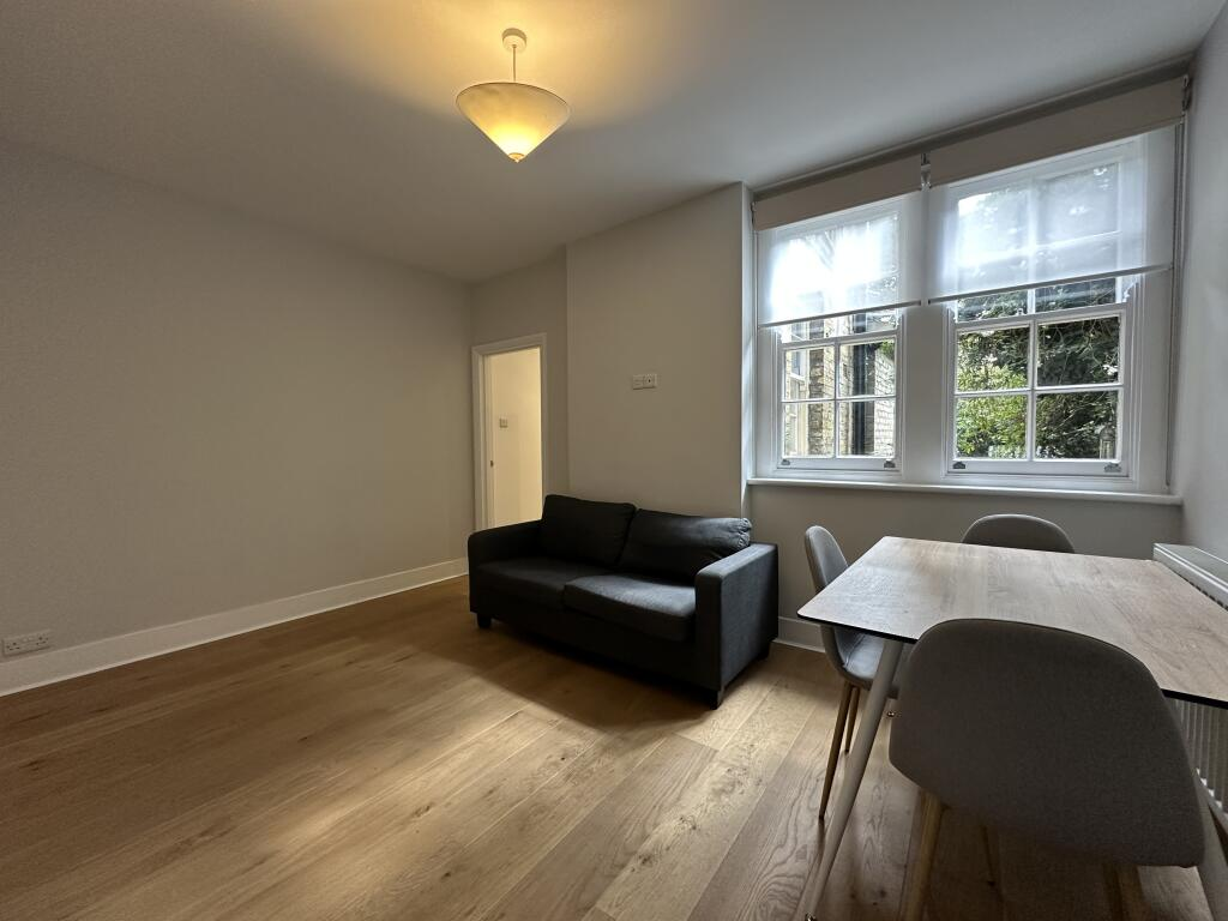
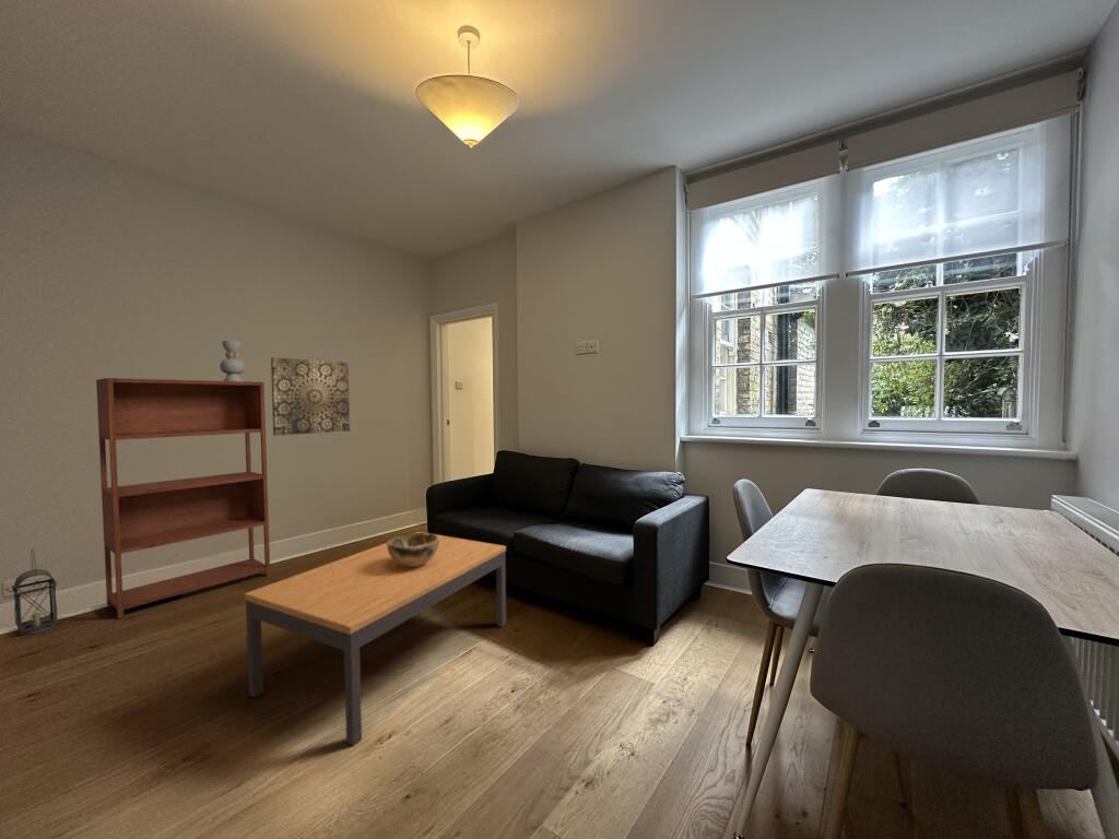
+ decorative bowl (413, 551)
+ wall art (313, 397)
+ lantern (35, 589)
+ coffee table (393, 611)
+ decorative vase (232, 362)
+ bookshelf (190, 486)
